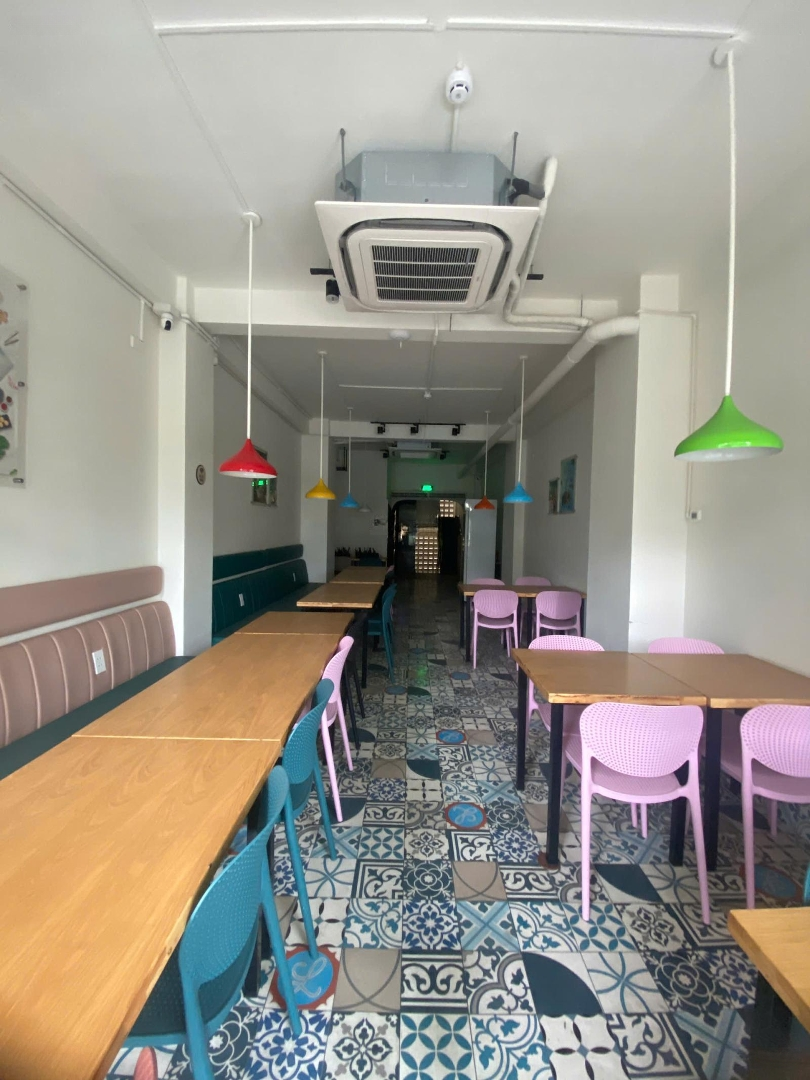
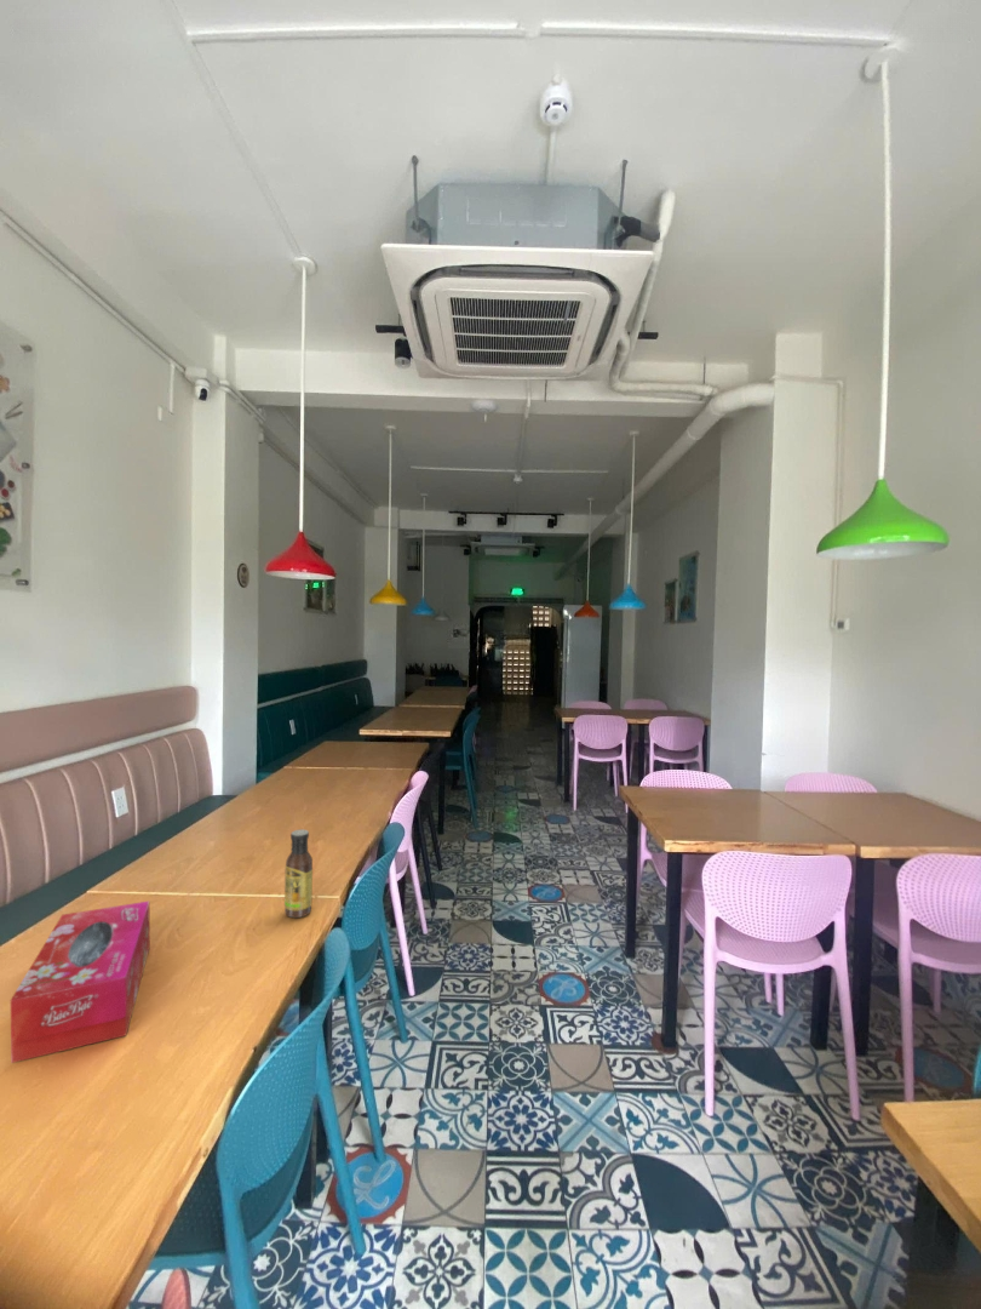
+ tissue box (91, 968)
+ sauce bottle (298, 871)
